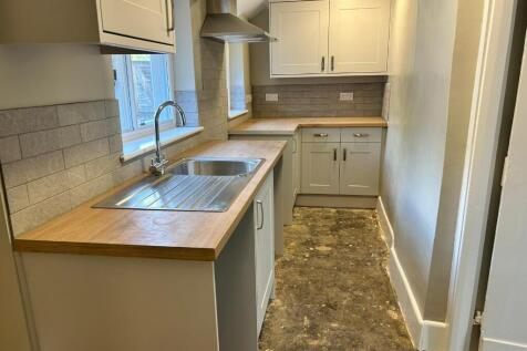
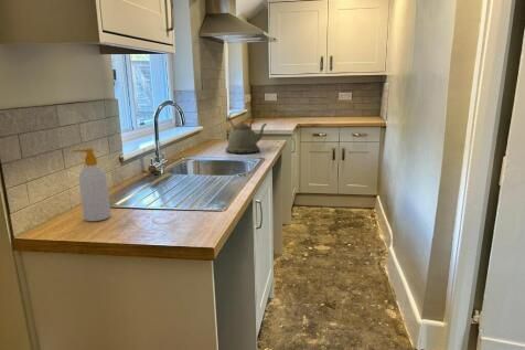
+ soap bottle (92, 183)
+ kettle (244, 130)
